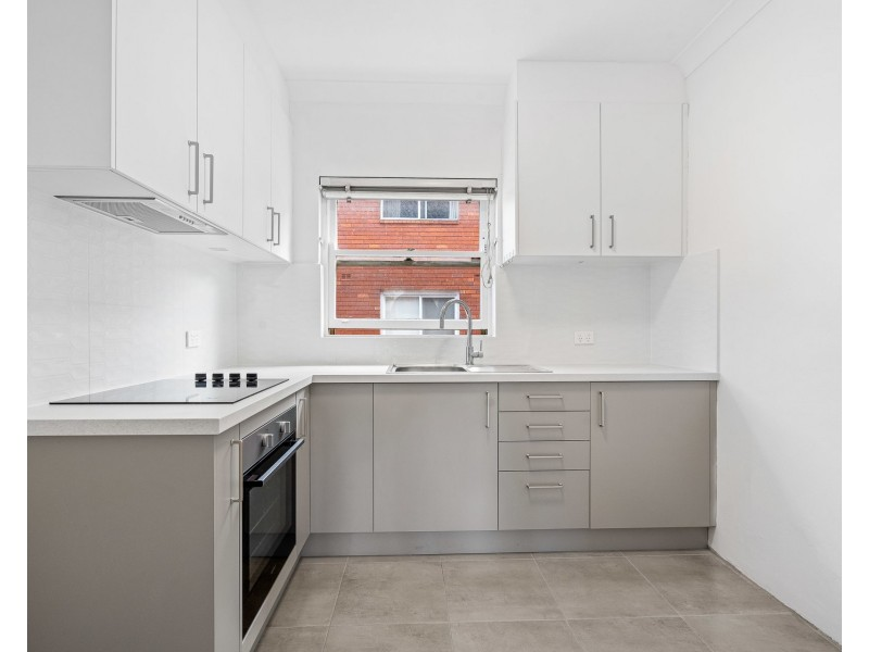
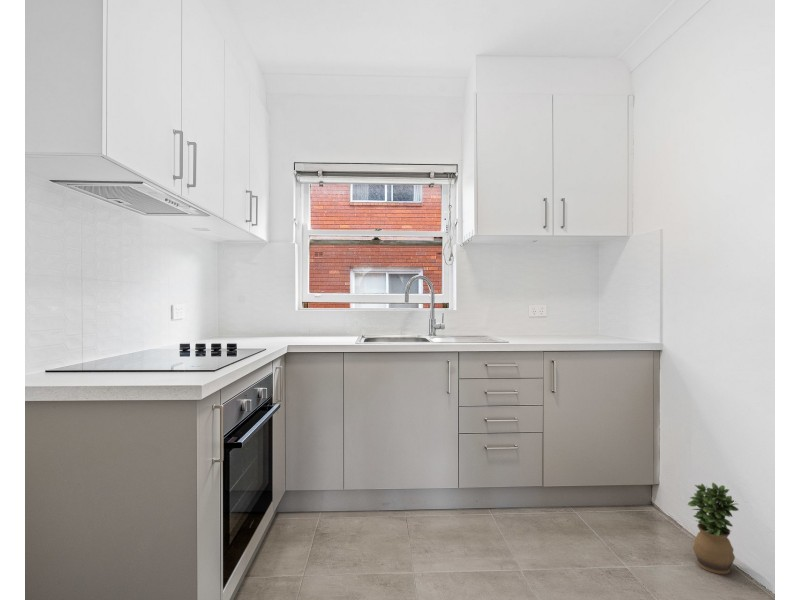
+ potted plant (714, 522)
